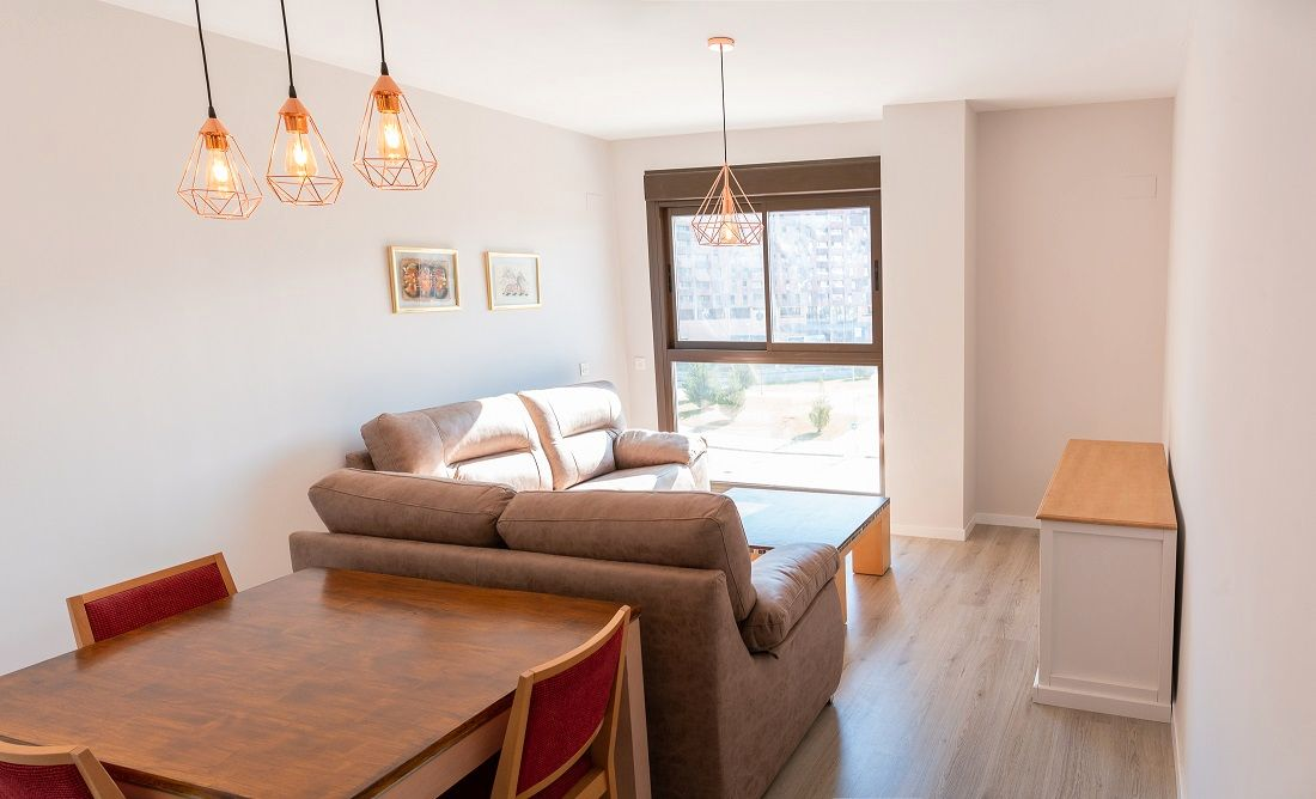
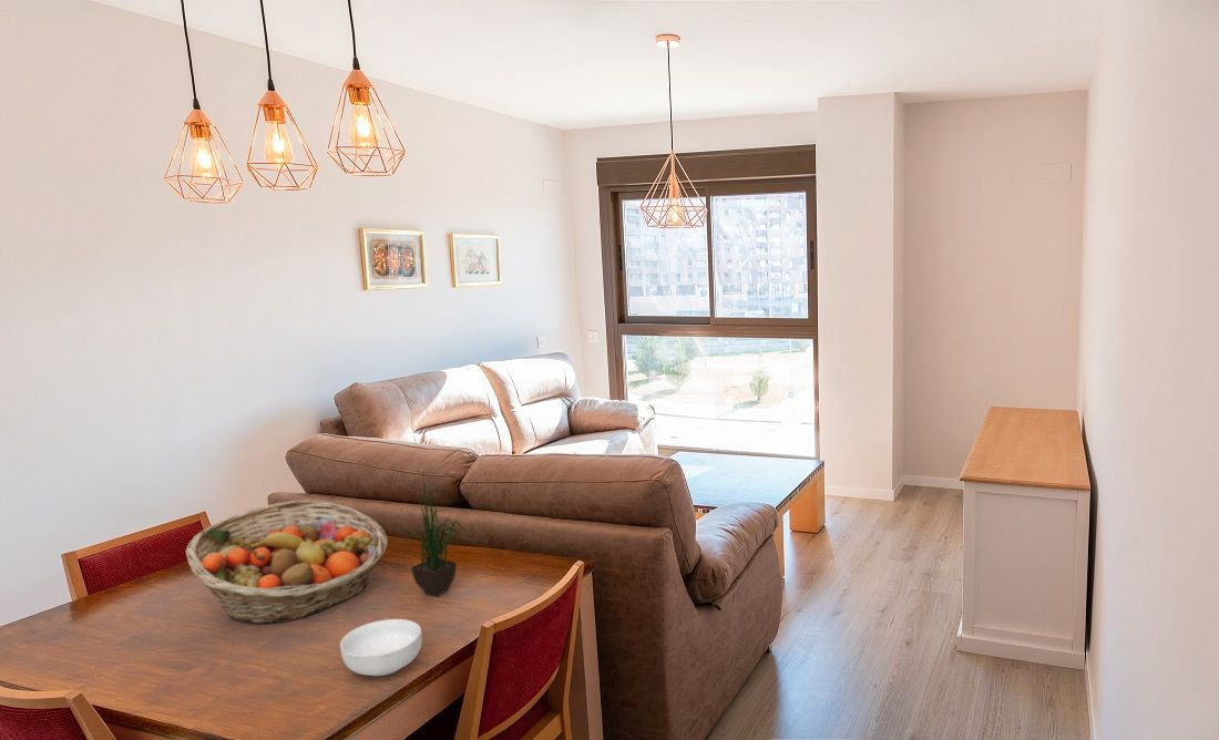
+ cereal bowl (382, 651)
+ fruit basket (293, 557)
+ potted plant (434, 526)
